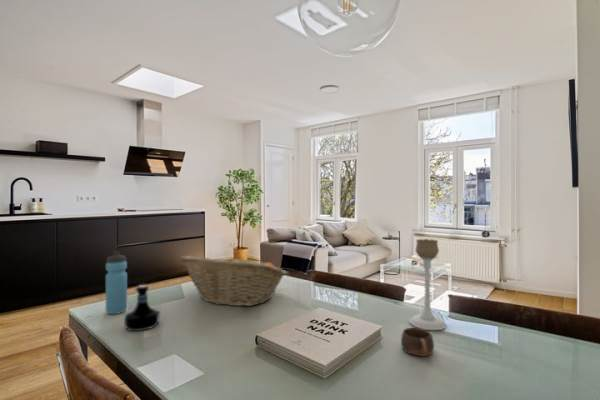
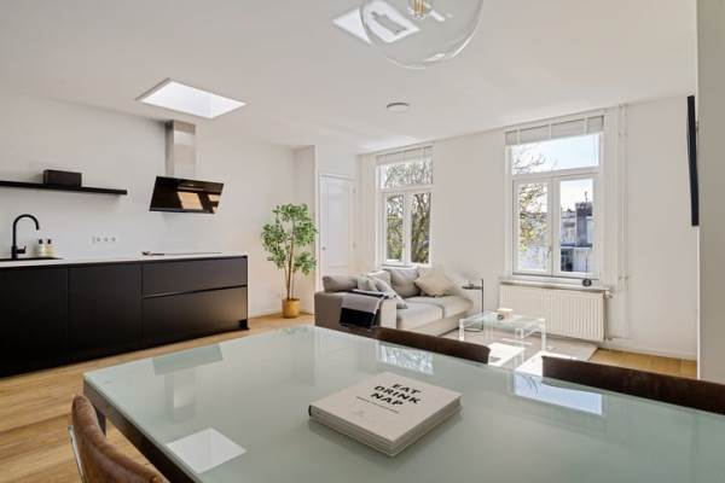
- water bottle (116, 281)
- tequila bottle (142, 305)
- cup (417, 343)
- fruit basket (233, 274)
- candle holder (427, 281)
